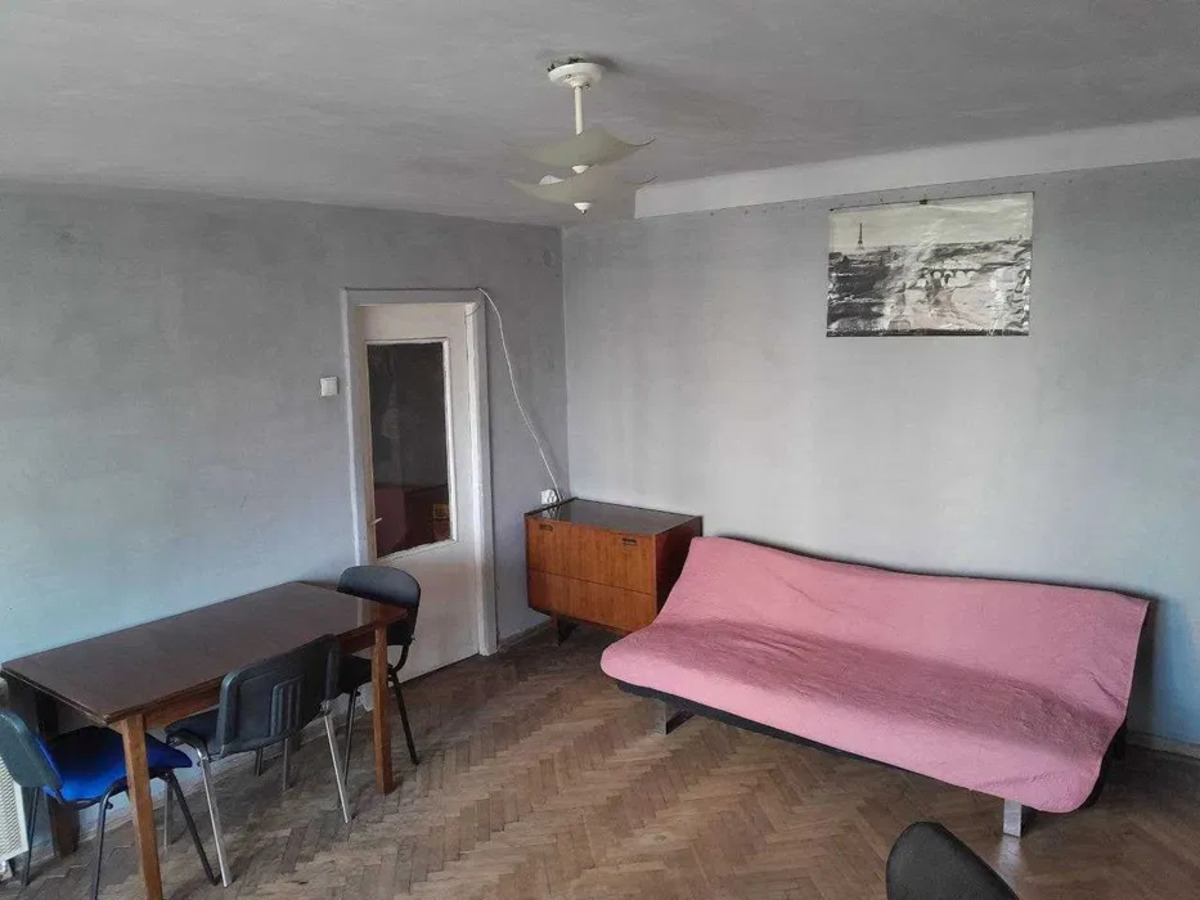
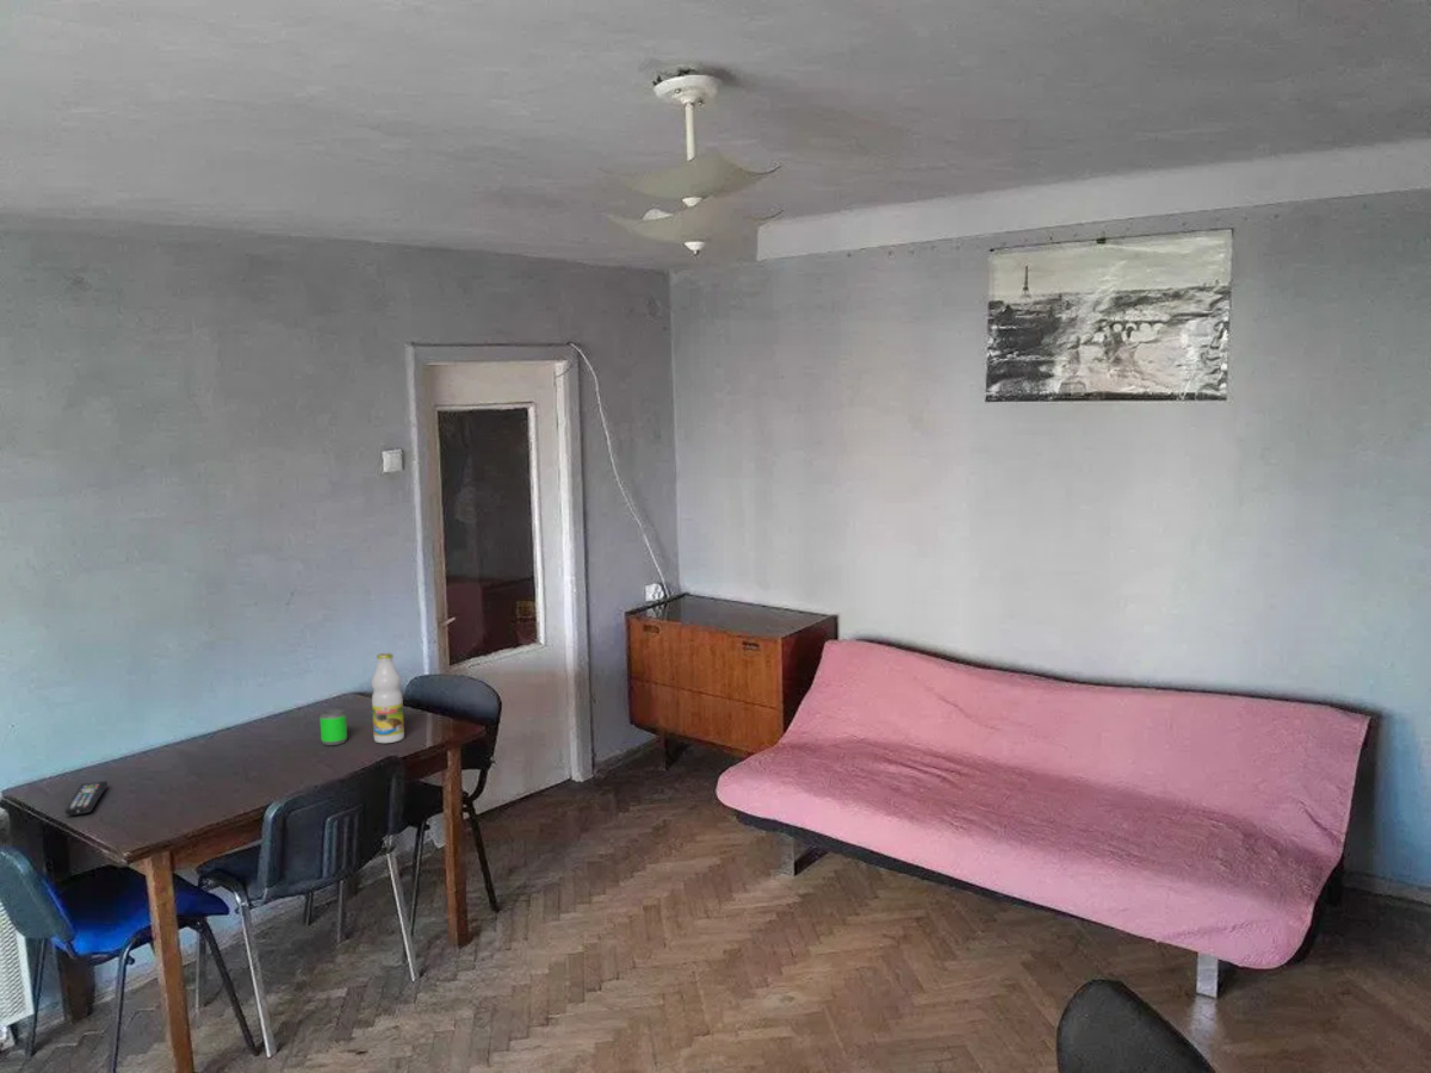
+ soda can (333, 726)
+ bottle (386, 696)
+ remote control (87, 796)
